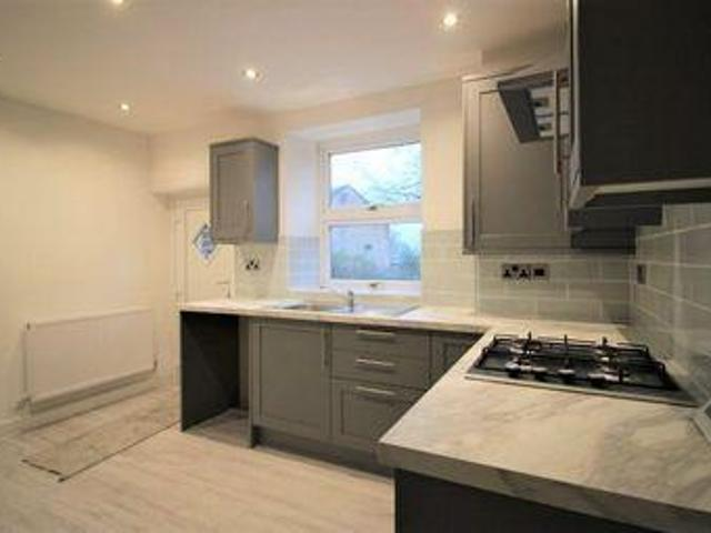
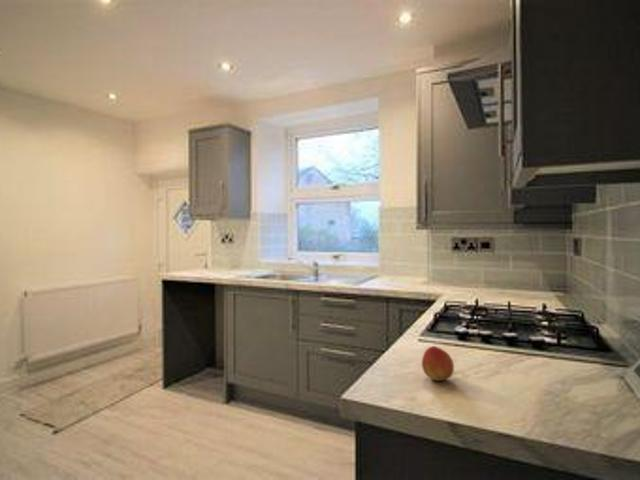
+ peach (436, 362)
